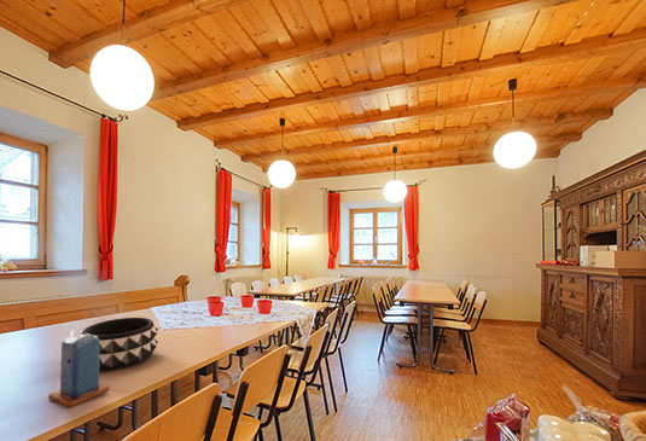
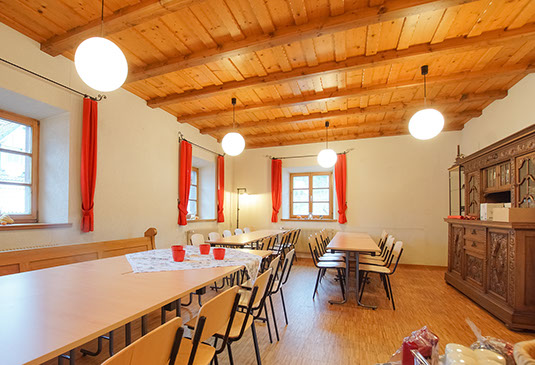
- candle (80, 362)
- decorative bowl (118, 342)
